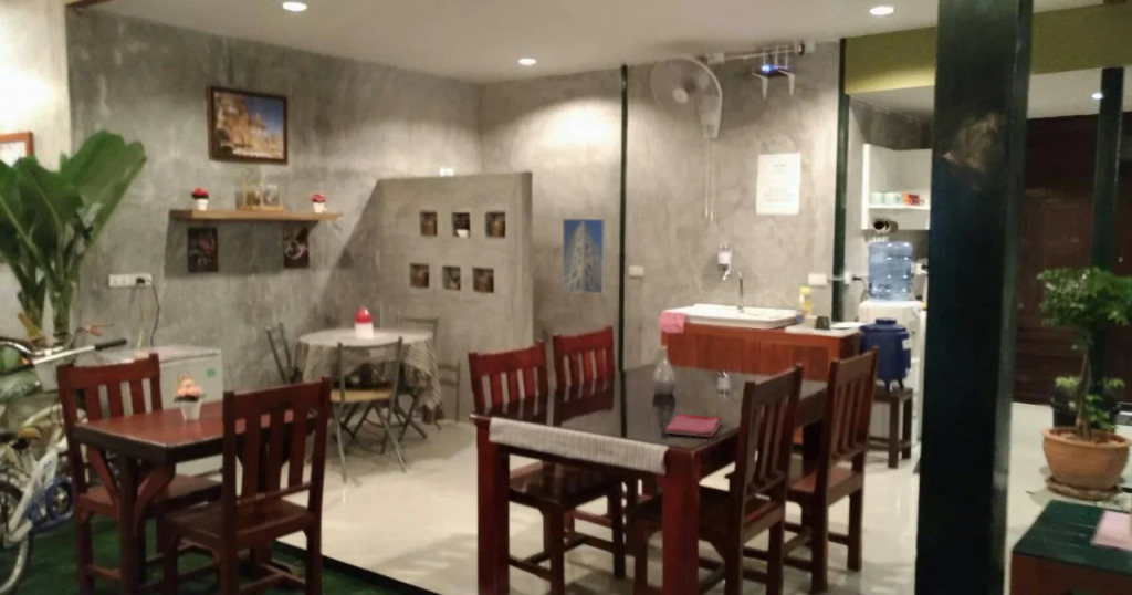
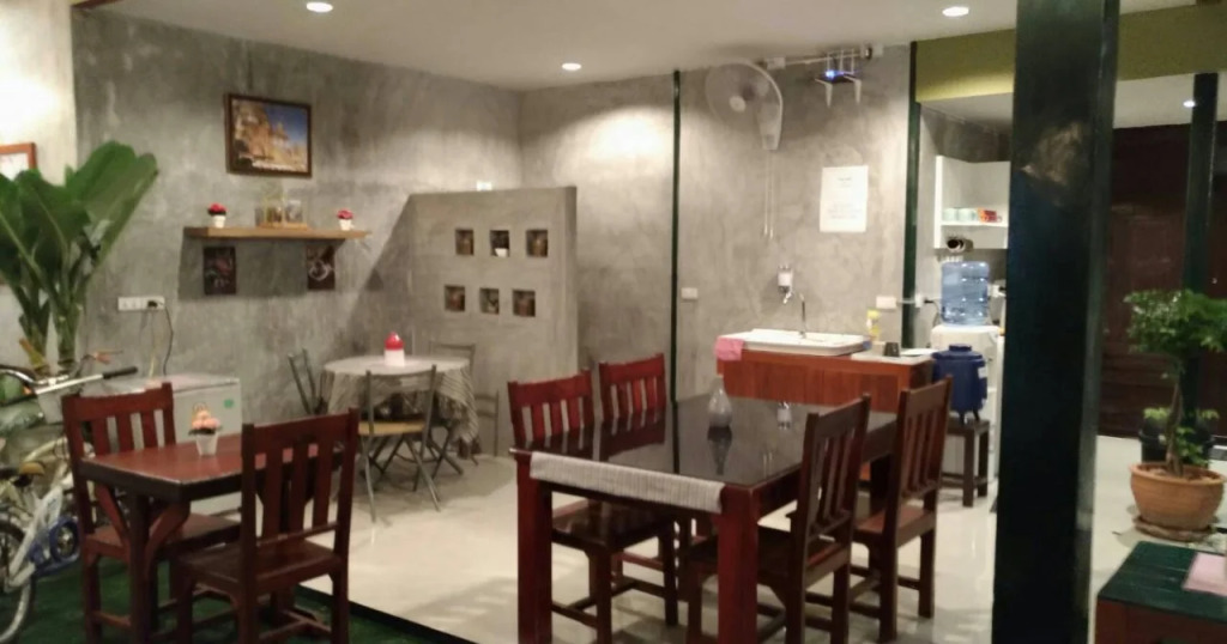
- dish towel (693, 425)
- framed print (583, 255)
